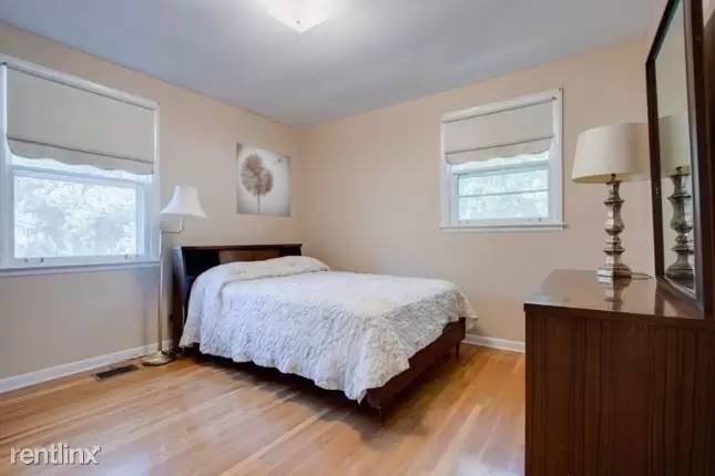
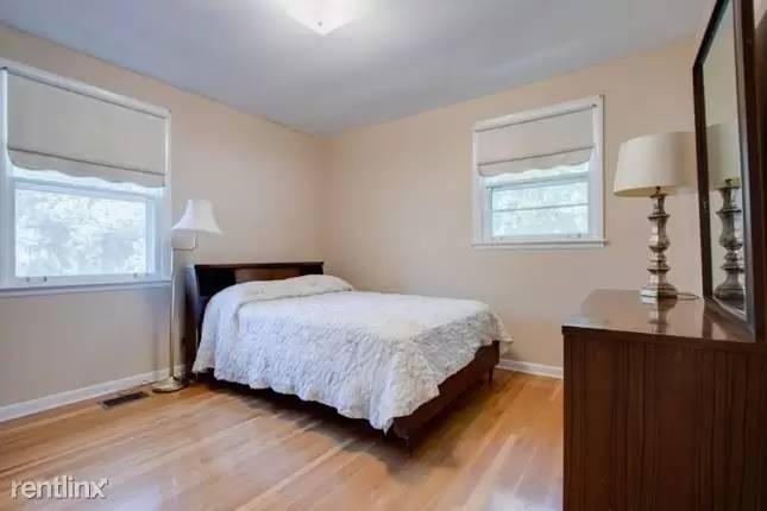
- wall art (265, 183)
